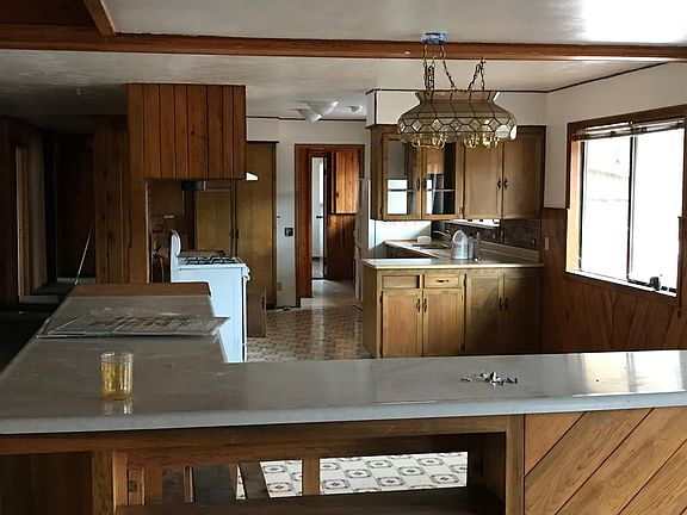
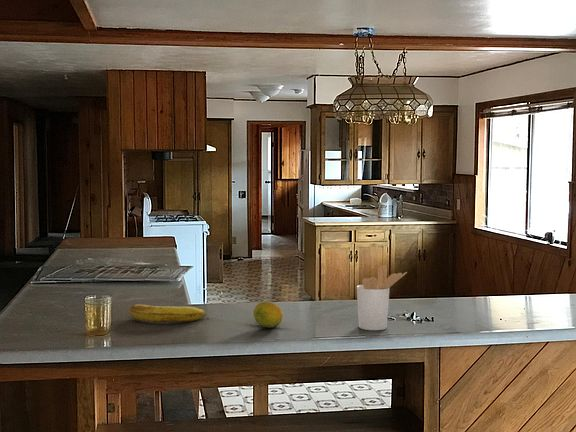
+ fruit (268, 314)
+ utensil holder (380, 298)
+ banana (163, 310)
